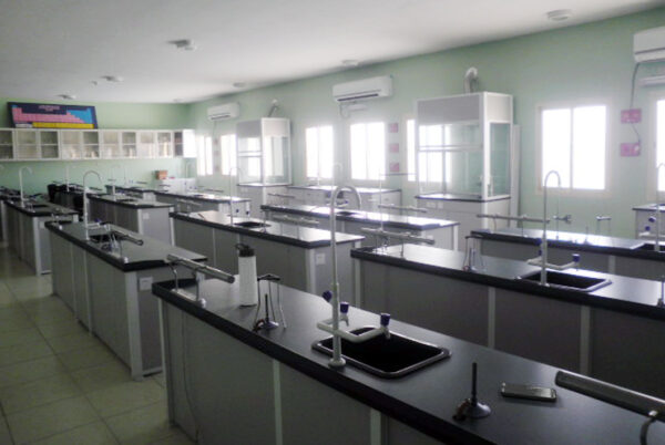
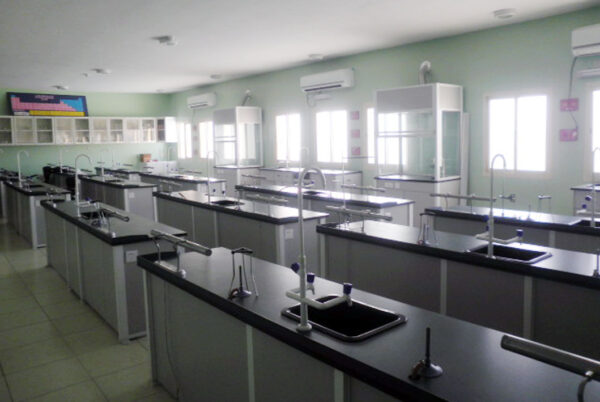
- smartphone (528, 391)
- thermos bottle (245, 273)
